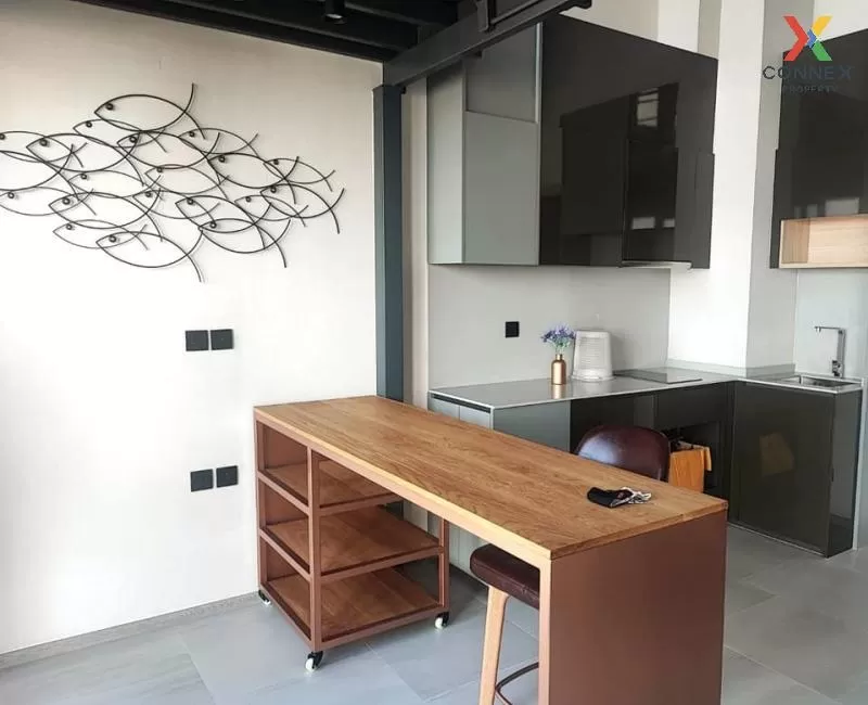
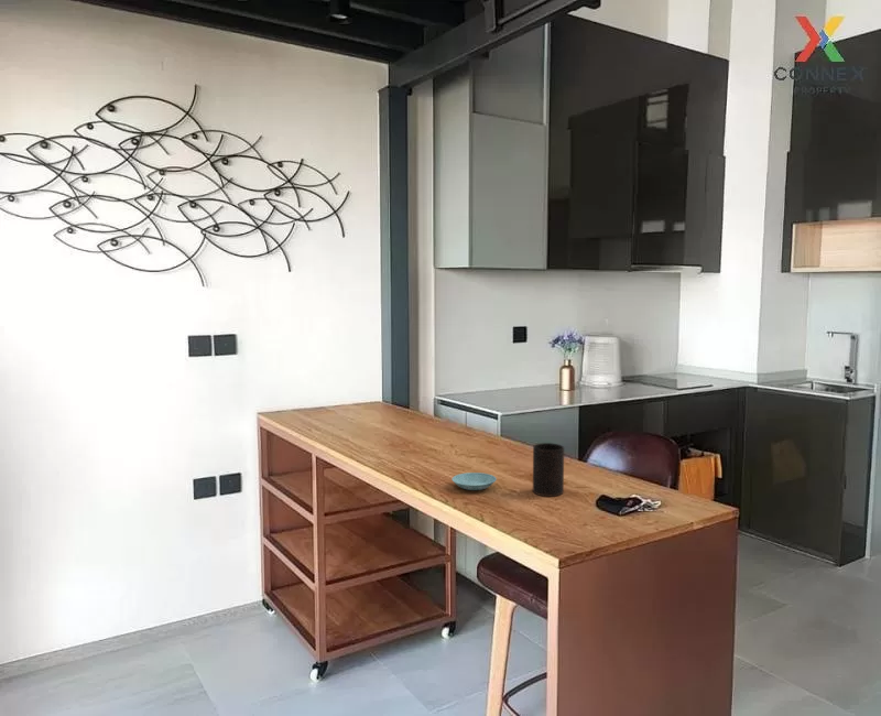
+ saucer (474, 482)
+ cup (547, 469)
